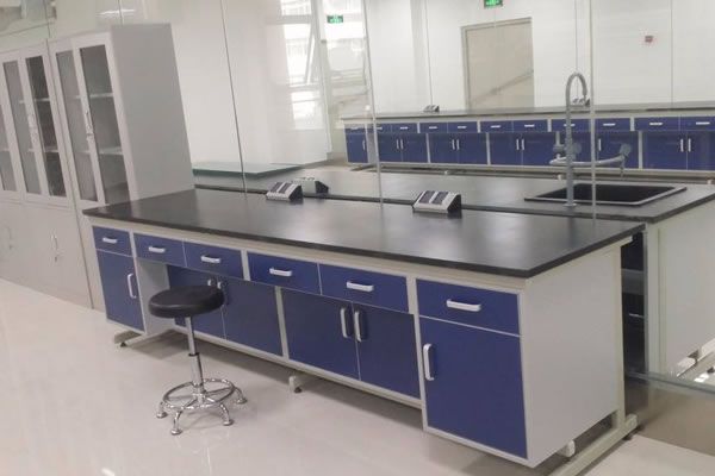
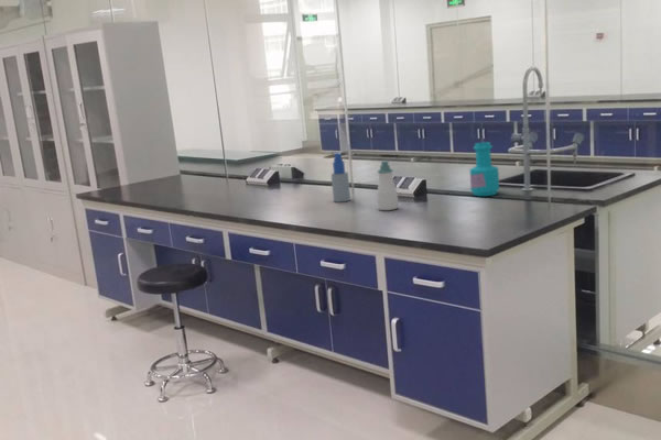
+ spray bottle (339, 176)
+ soap bottle (386, 185)
+ bottle (484, 168)
